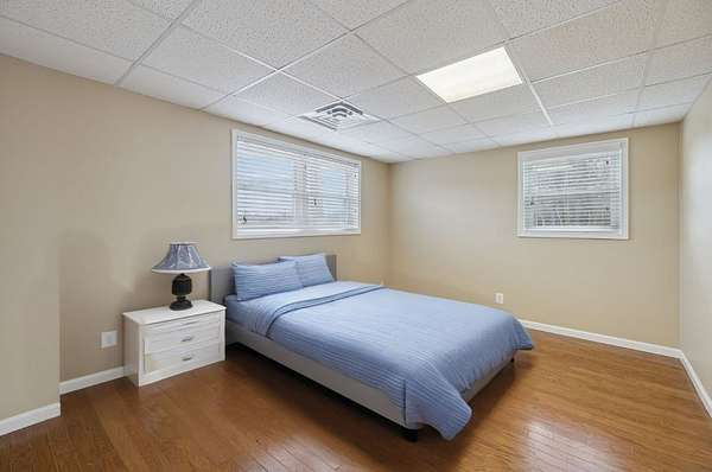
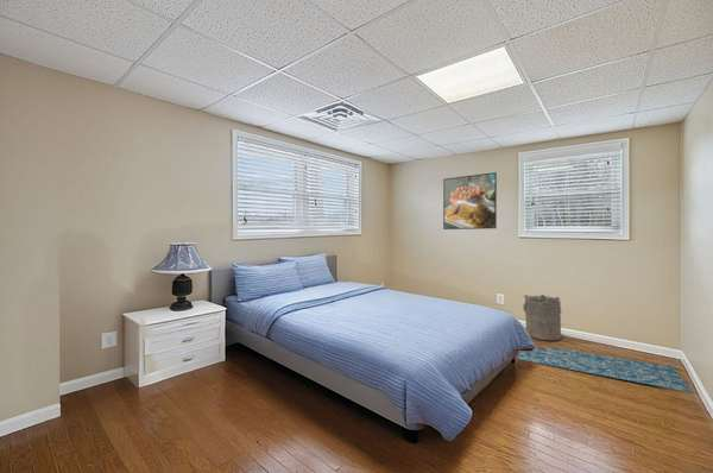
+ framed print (468, 202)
+ laundry hamper (541, 315)
+ rug (592, 362)
